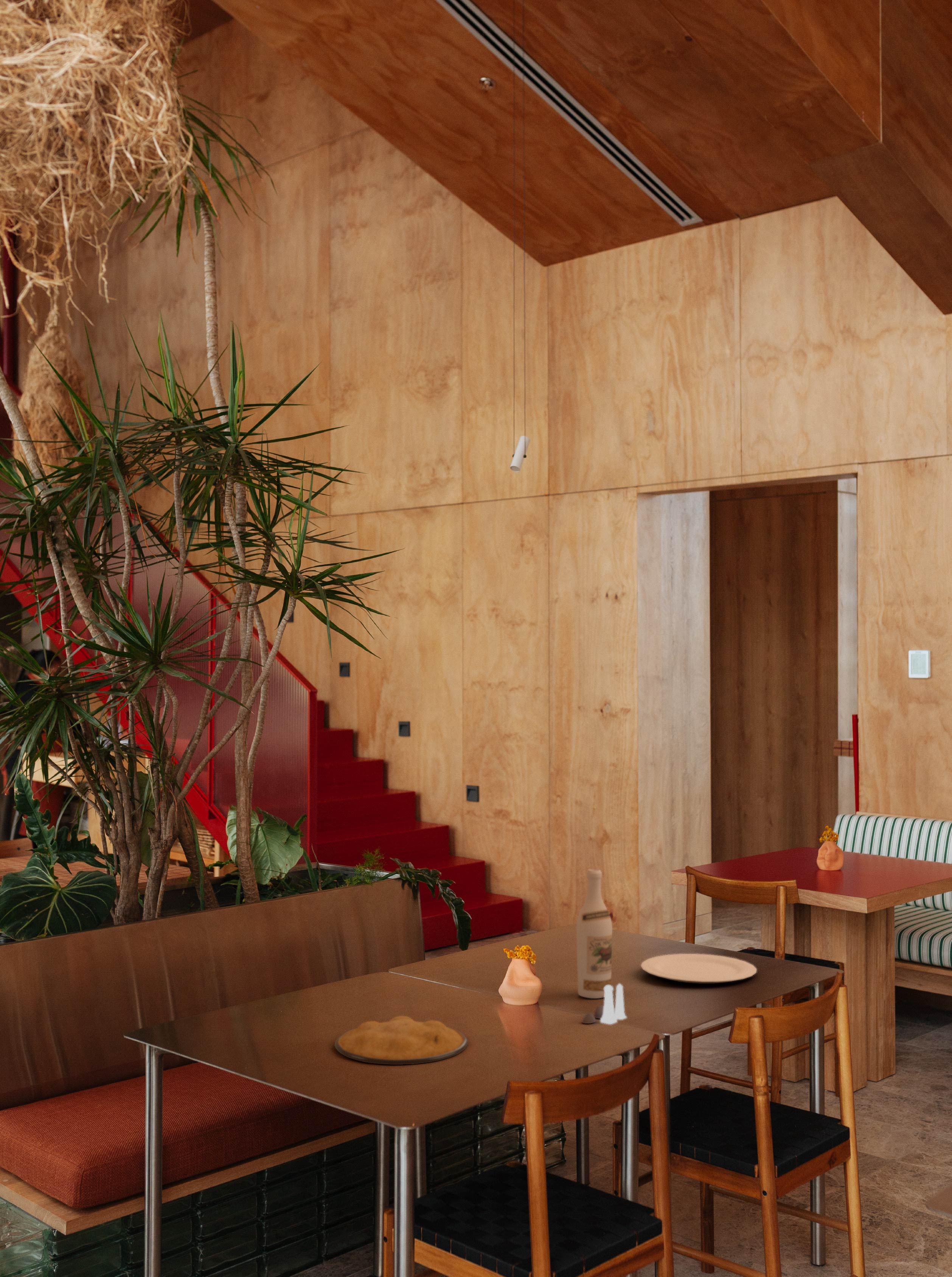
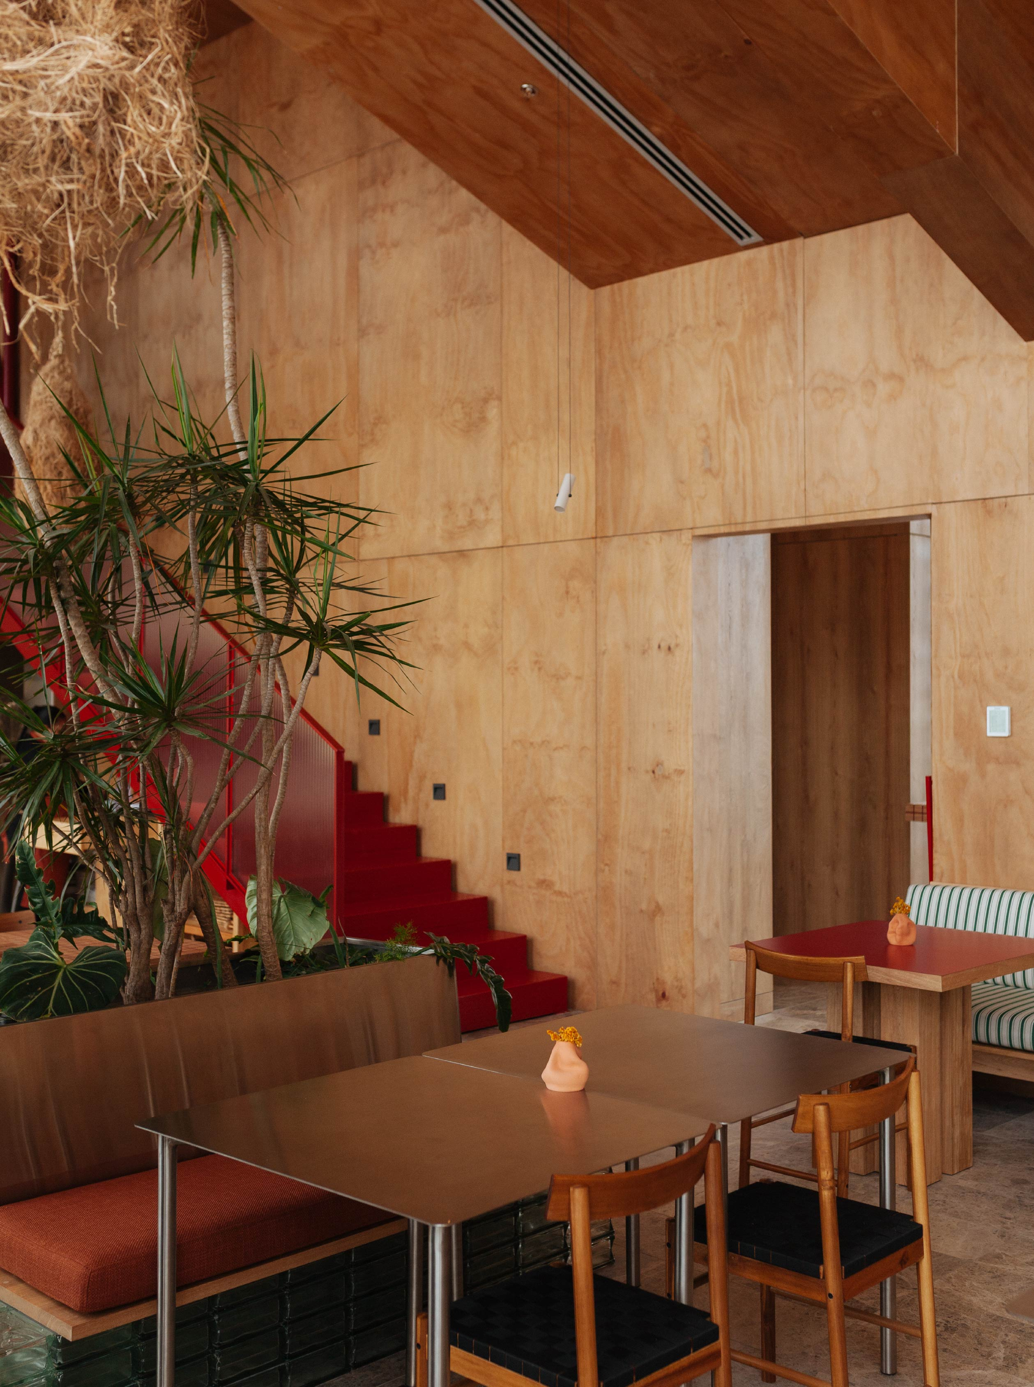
- wine bottle (594, 932)
- plate (401, 1032)
- plate (698, 970)
- salt and pepper shaker set (606, 1001)
